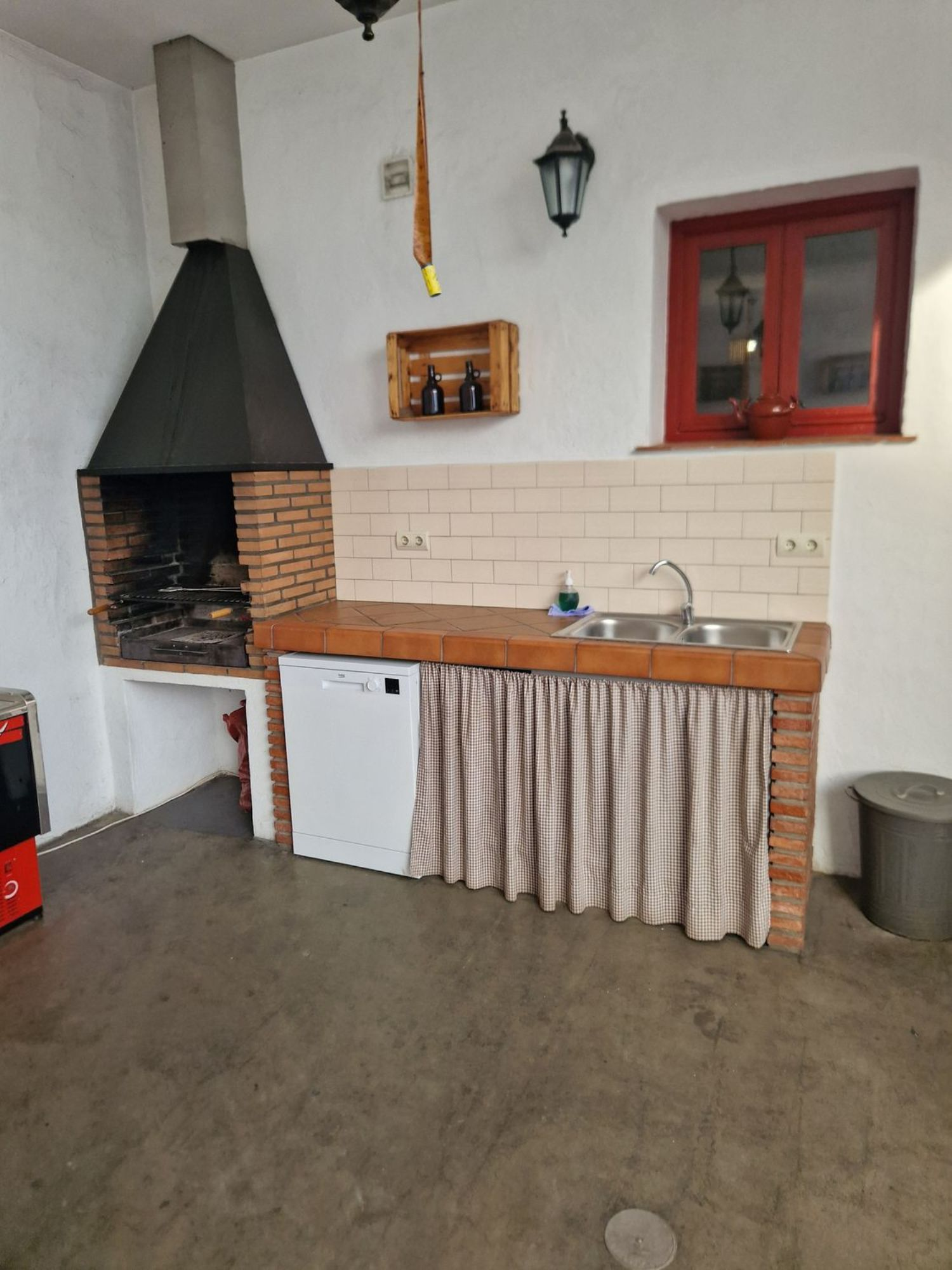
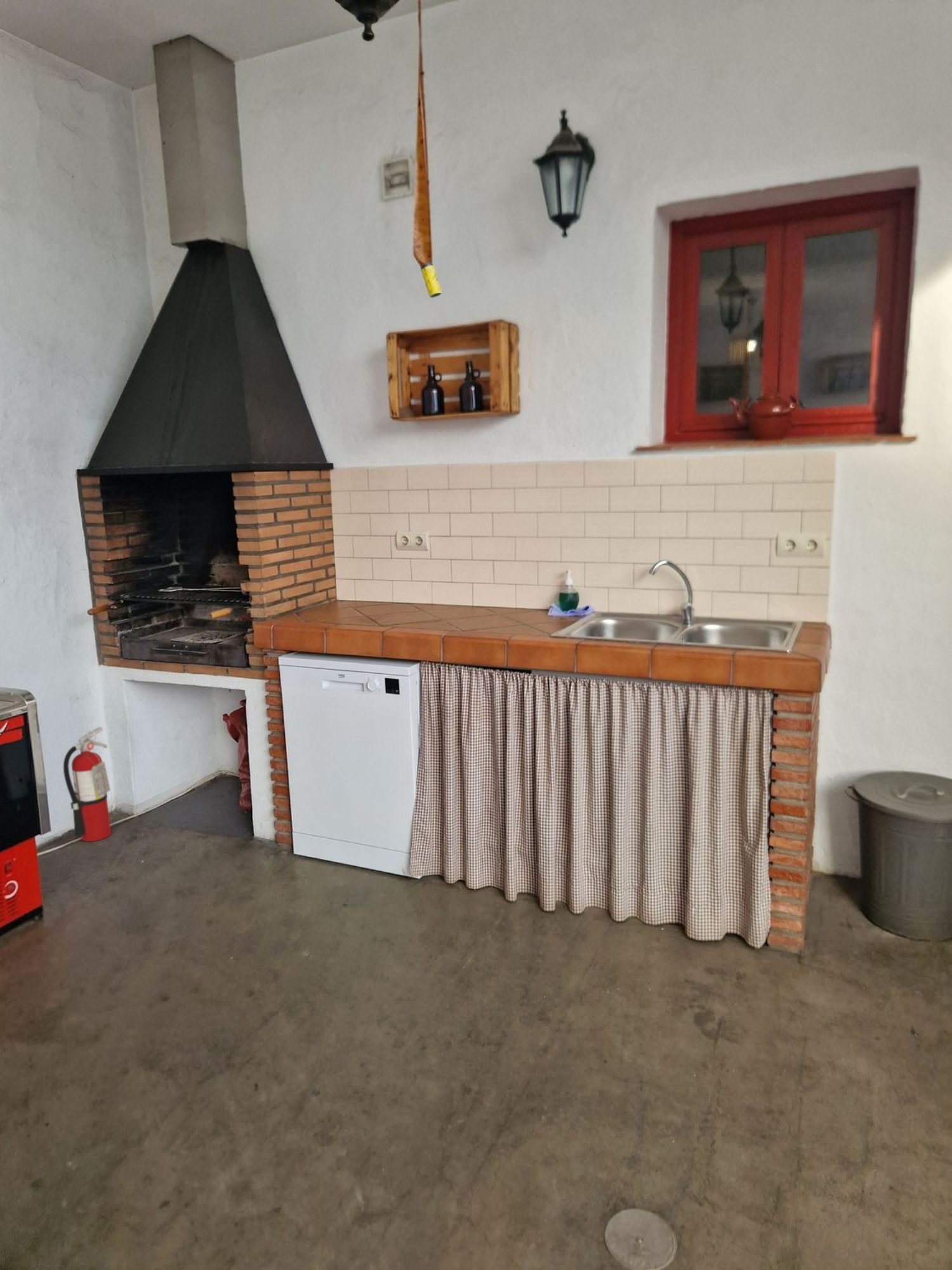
+ fire extinguisher (88, 784)
